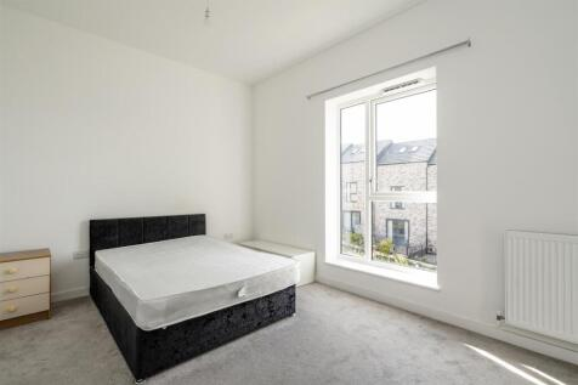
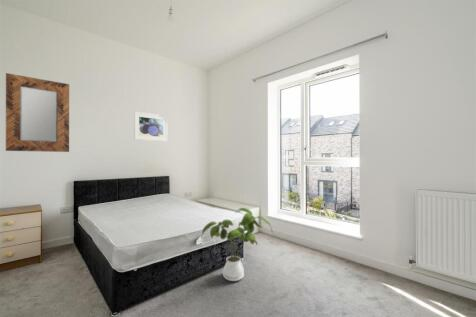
+ house plant (243, 243)
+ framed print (151, 127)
+ home mirror (39, 115)
